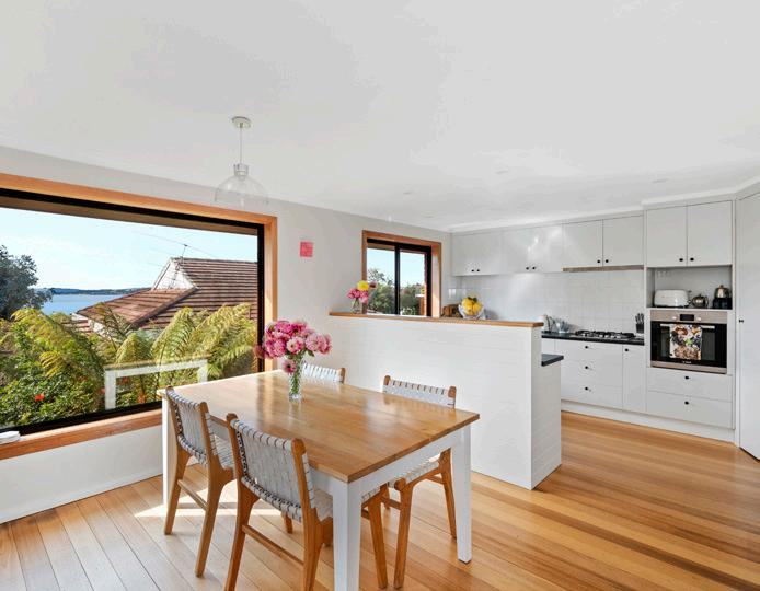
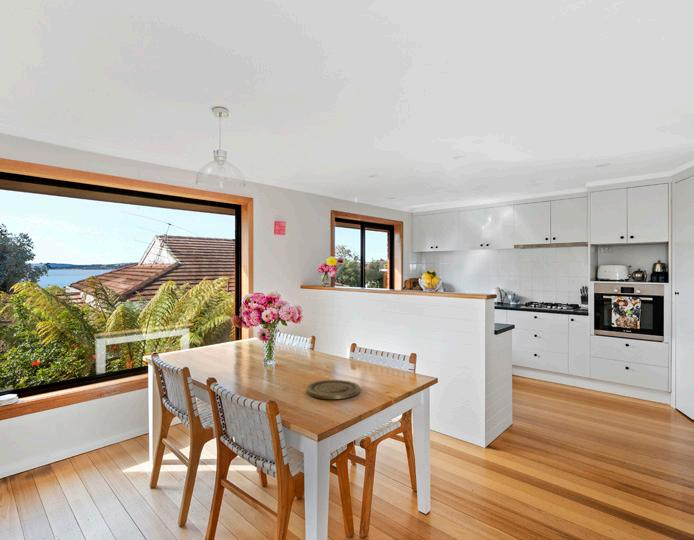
+ plate (333, 388)
